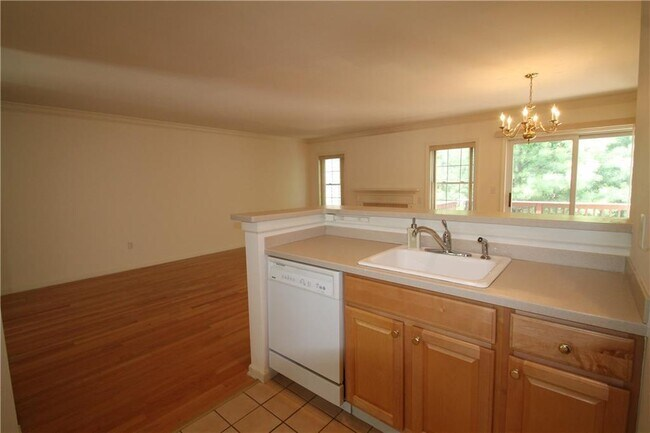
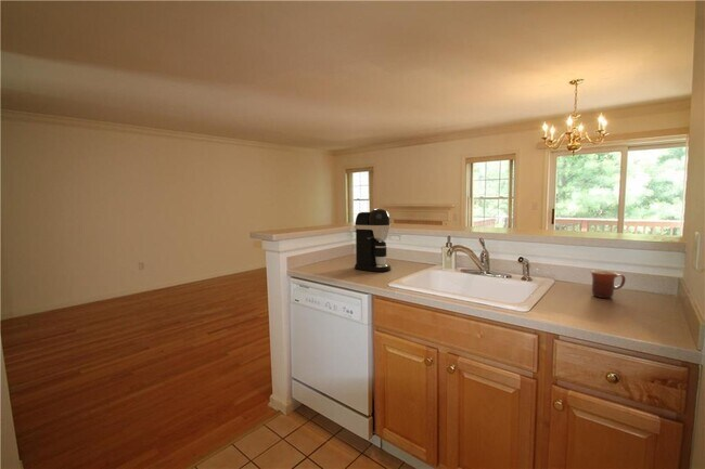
+ mug (607, 284)
+ coffee maker (372, 238)
